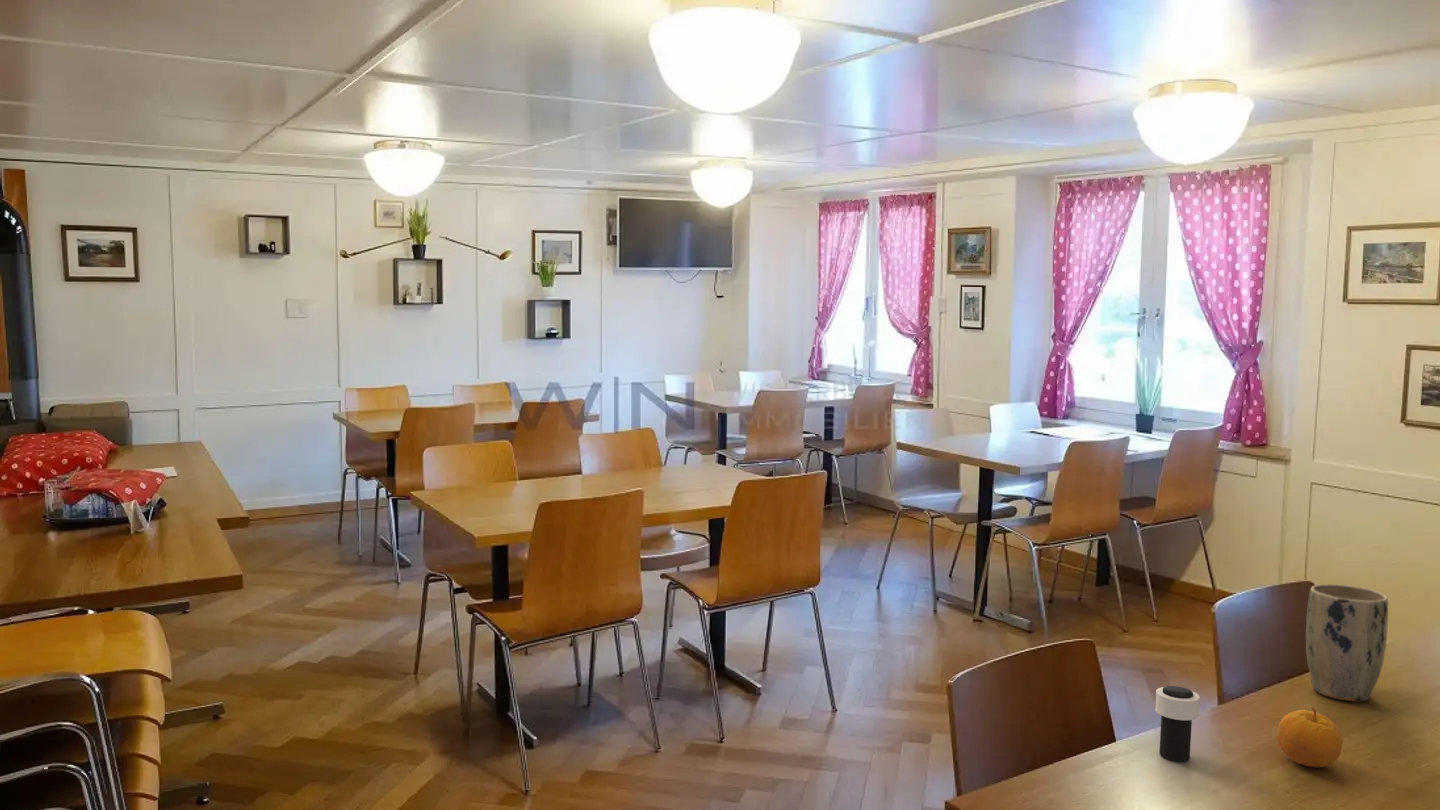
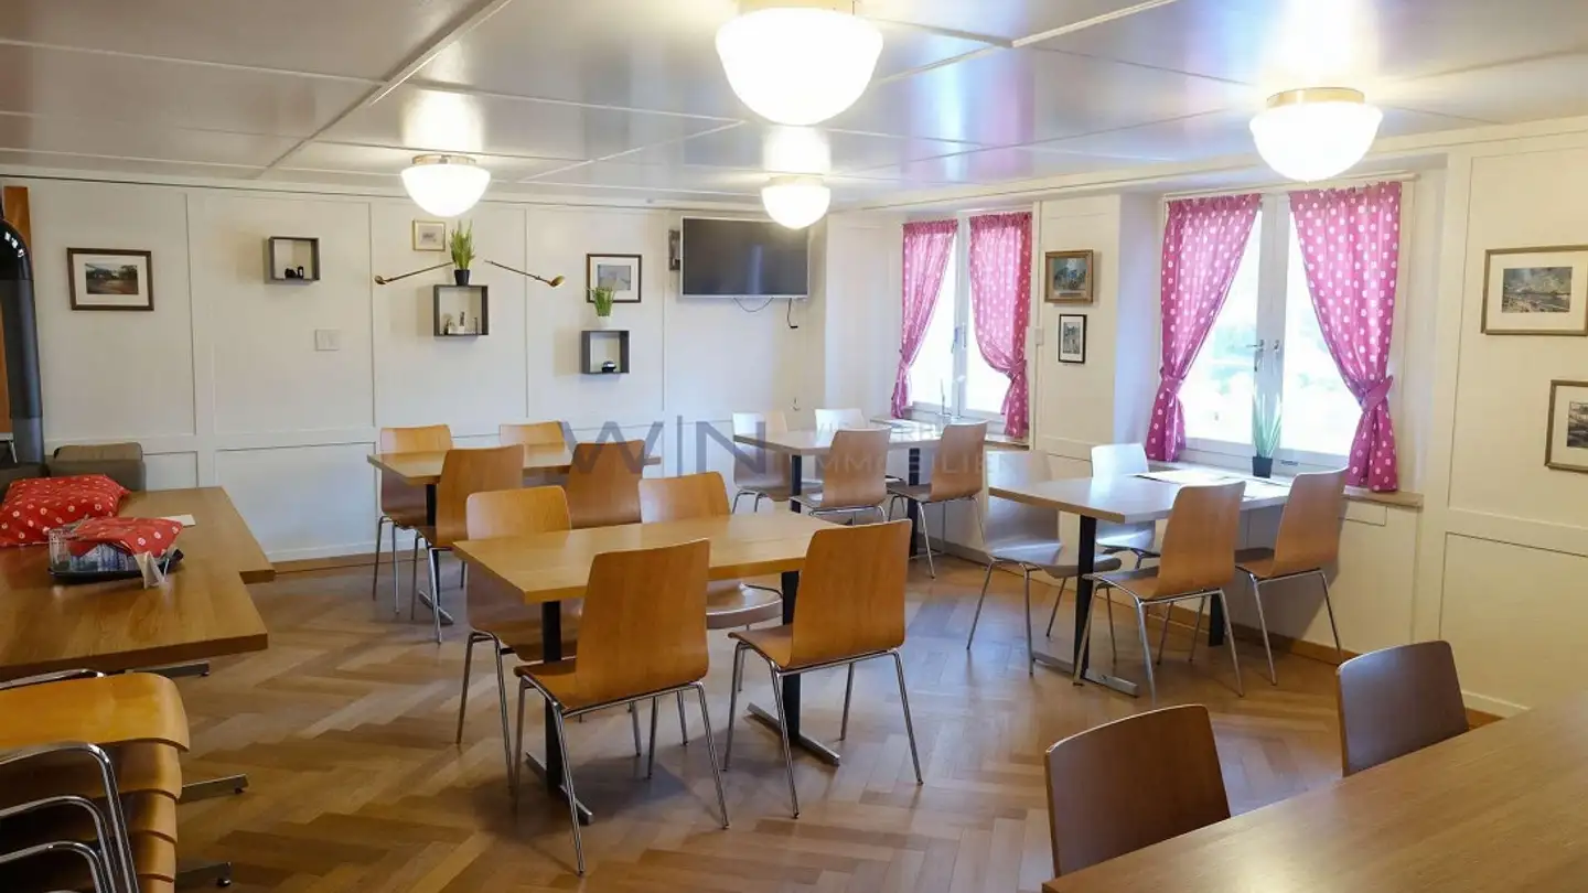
- plant pot (1344, 642)
- cup (1176, 723)
- fruit (1309, 733)
